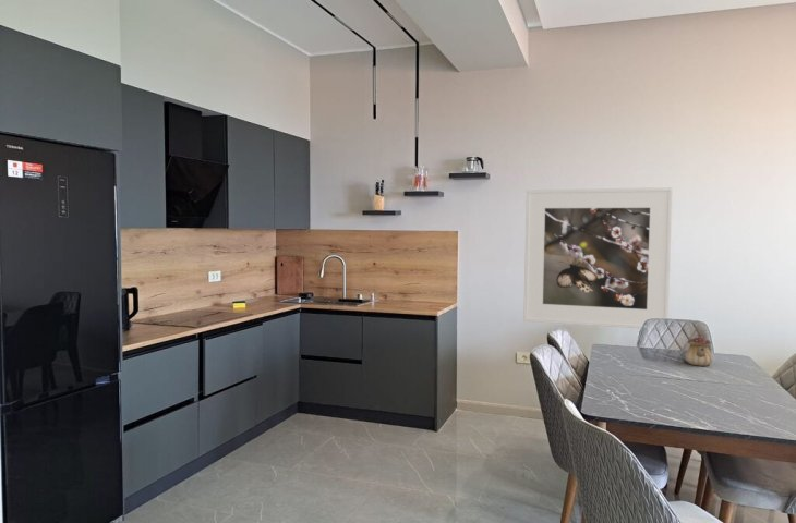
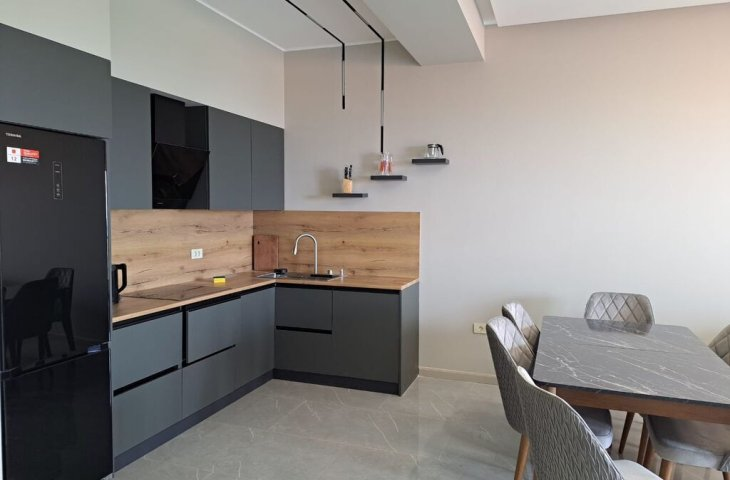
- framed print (594, 257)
- teapot (698, 348)
